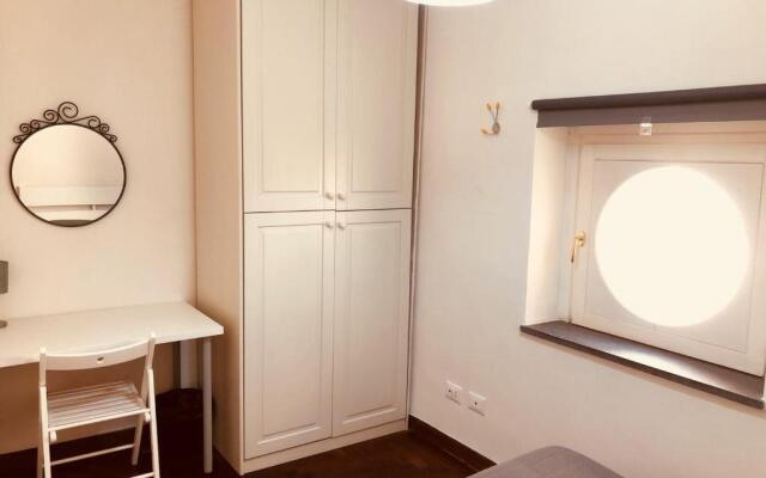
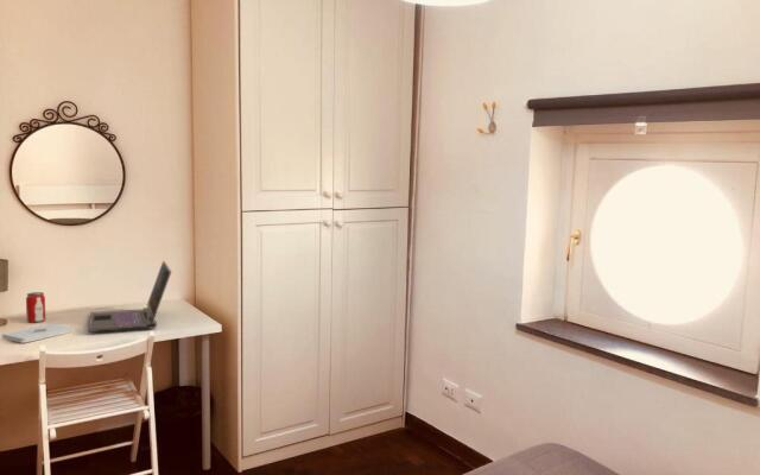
+ beverage can (36, 306)
+ laptop (129, 310)
+ notepad (38, 332)
